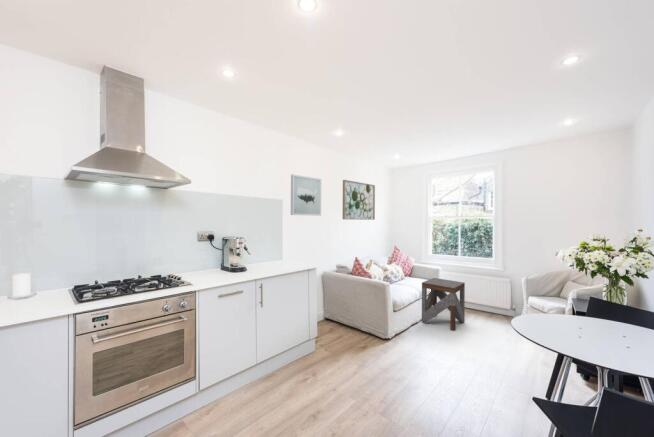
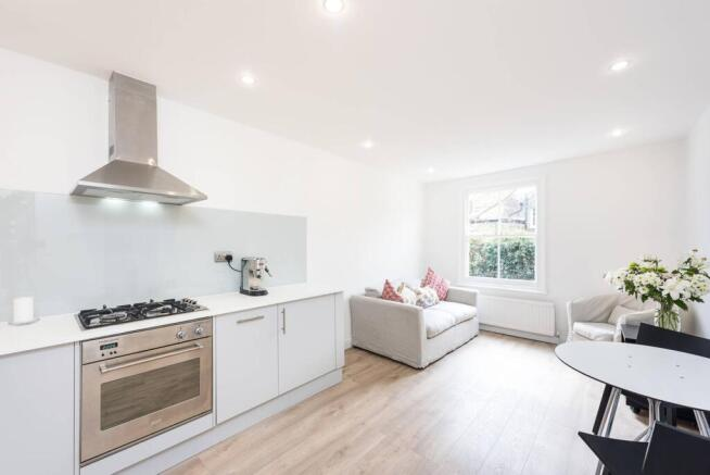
- wall art (360, 201)
- wall art (306, 196)
- side table (443, 302)
